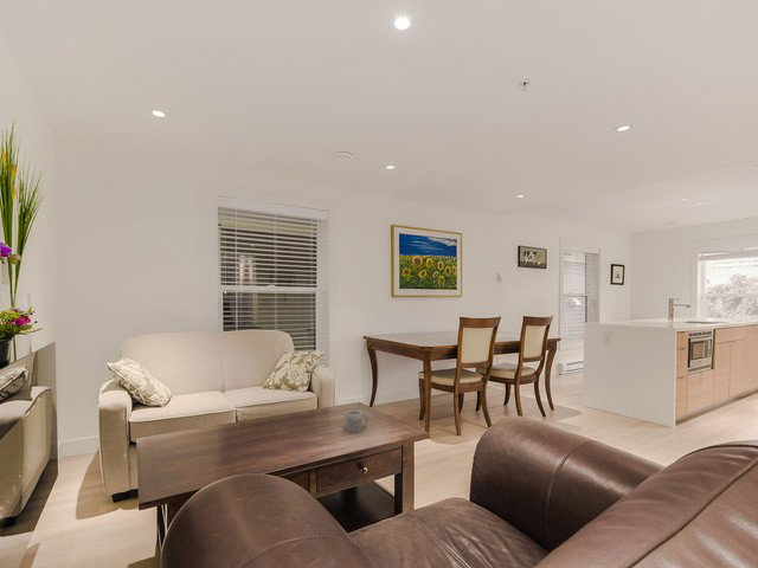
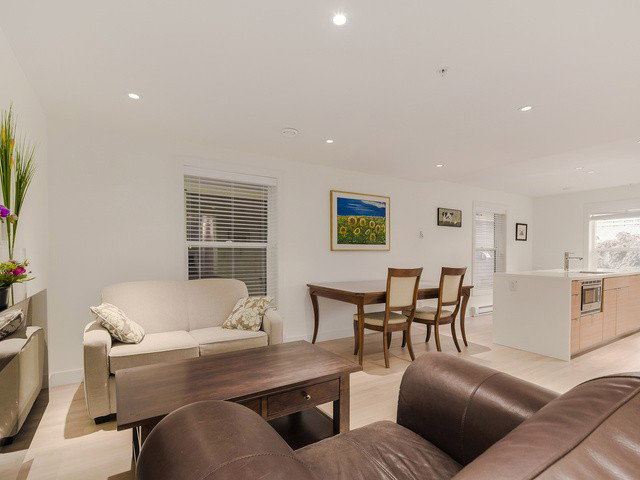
- mug (356, 420)
